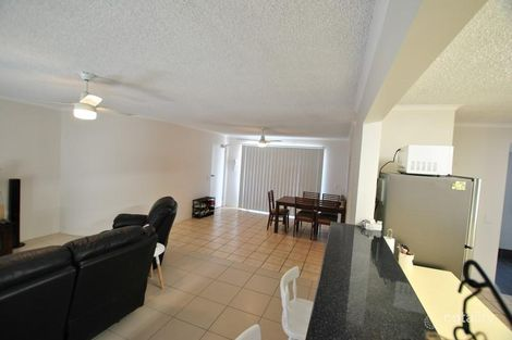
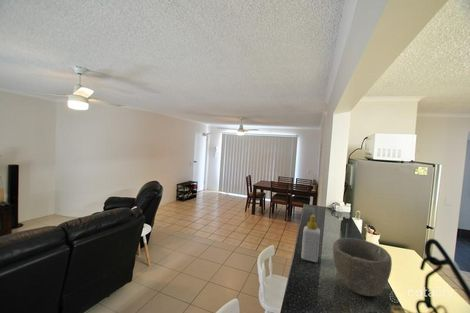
+ bowl (359, 268)
+ soap bottle (311, 237)
